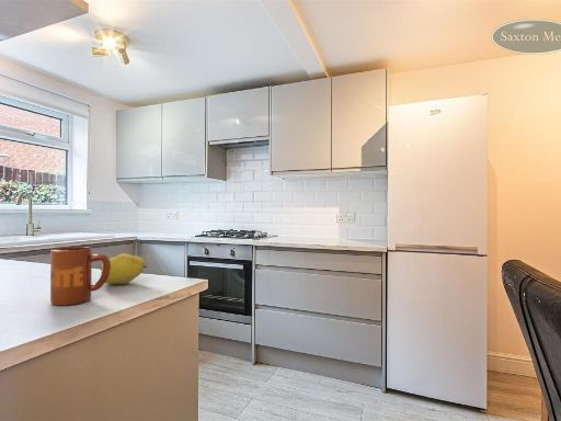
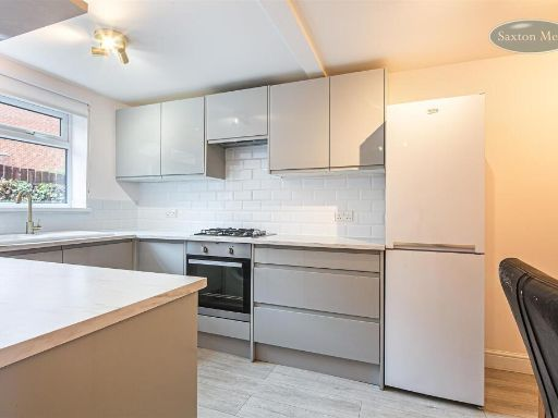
- fruit (124, 268)
- mug (81, 274)
